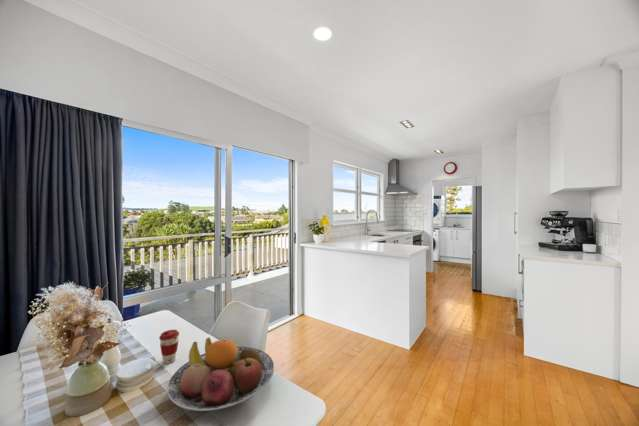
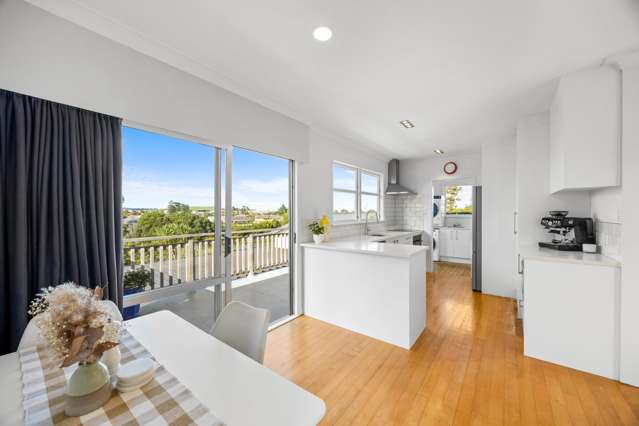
- coffee cup (169, 346)
- fruit bowl (224, 368)
